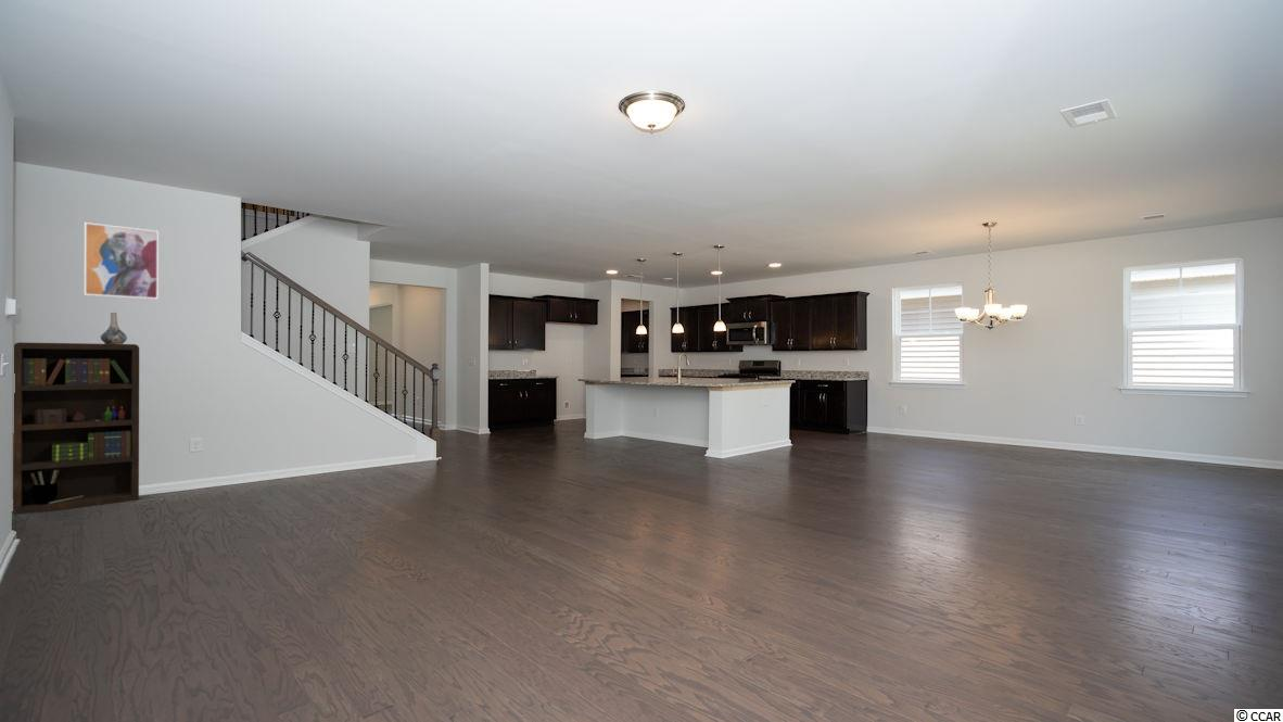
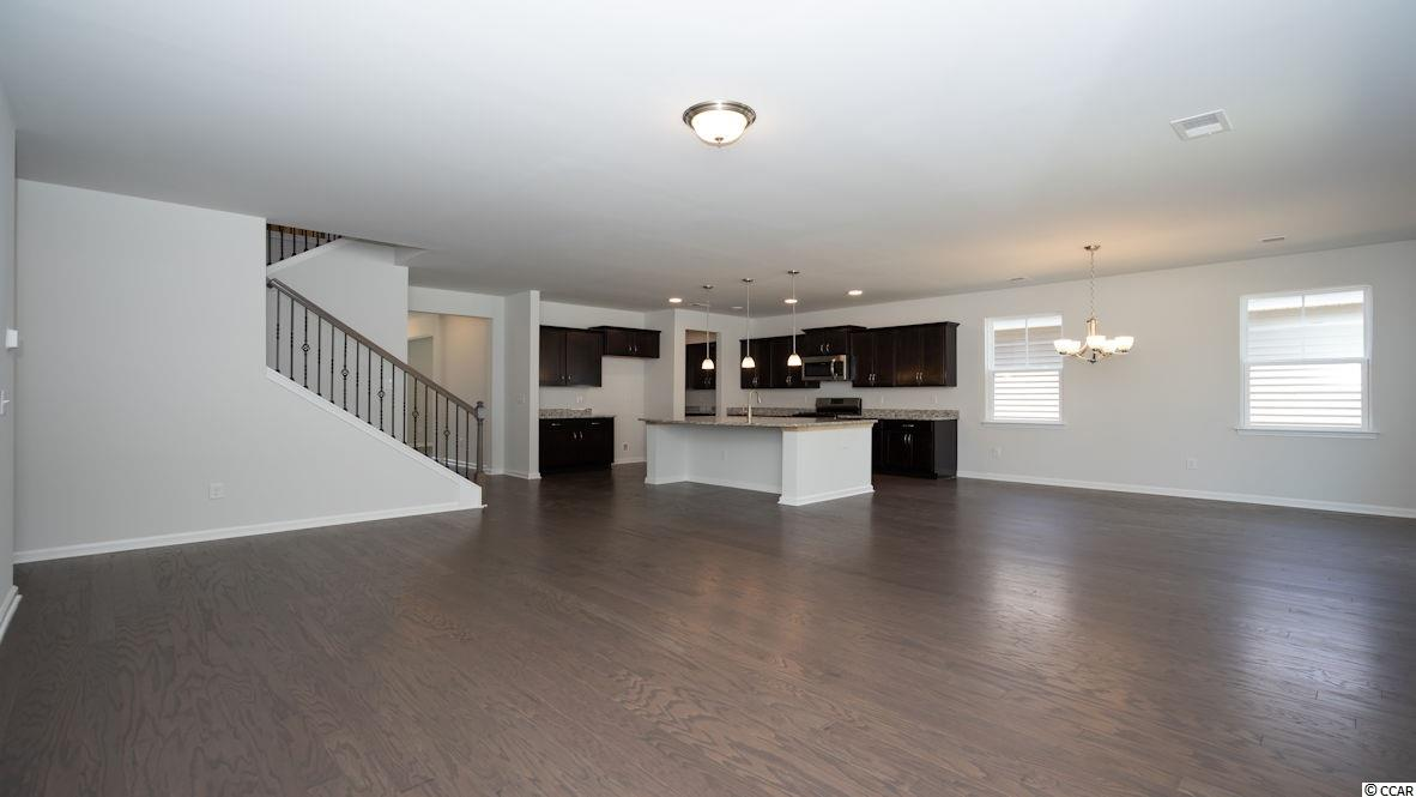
- decorative vase (113, 328)
- wall art (122, 262)
- bookcase (78, 423)
